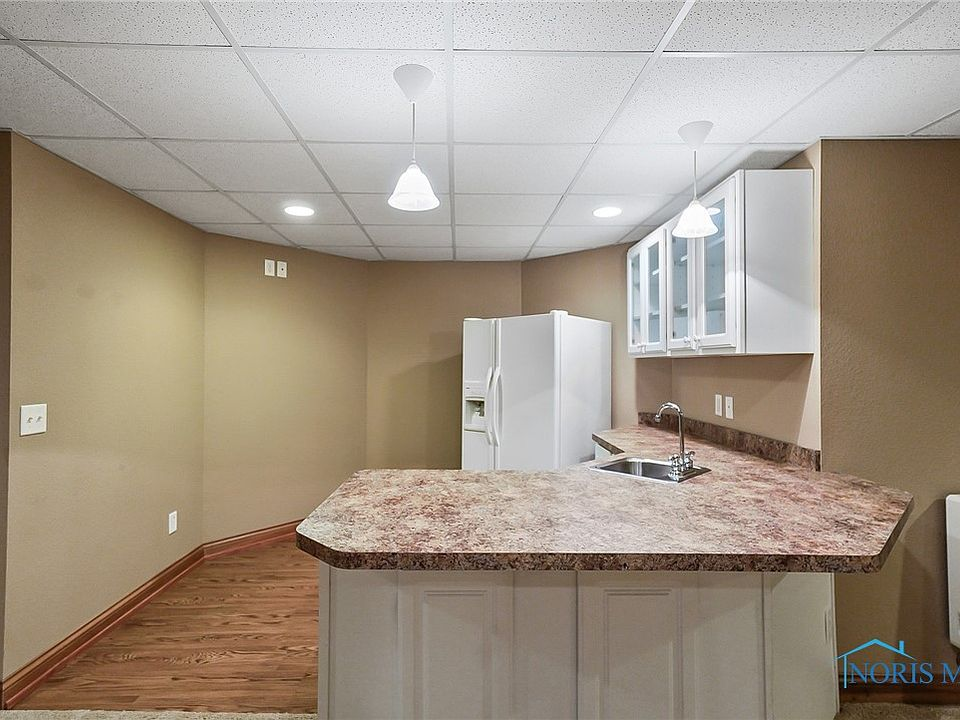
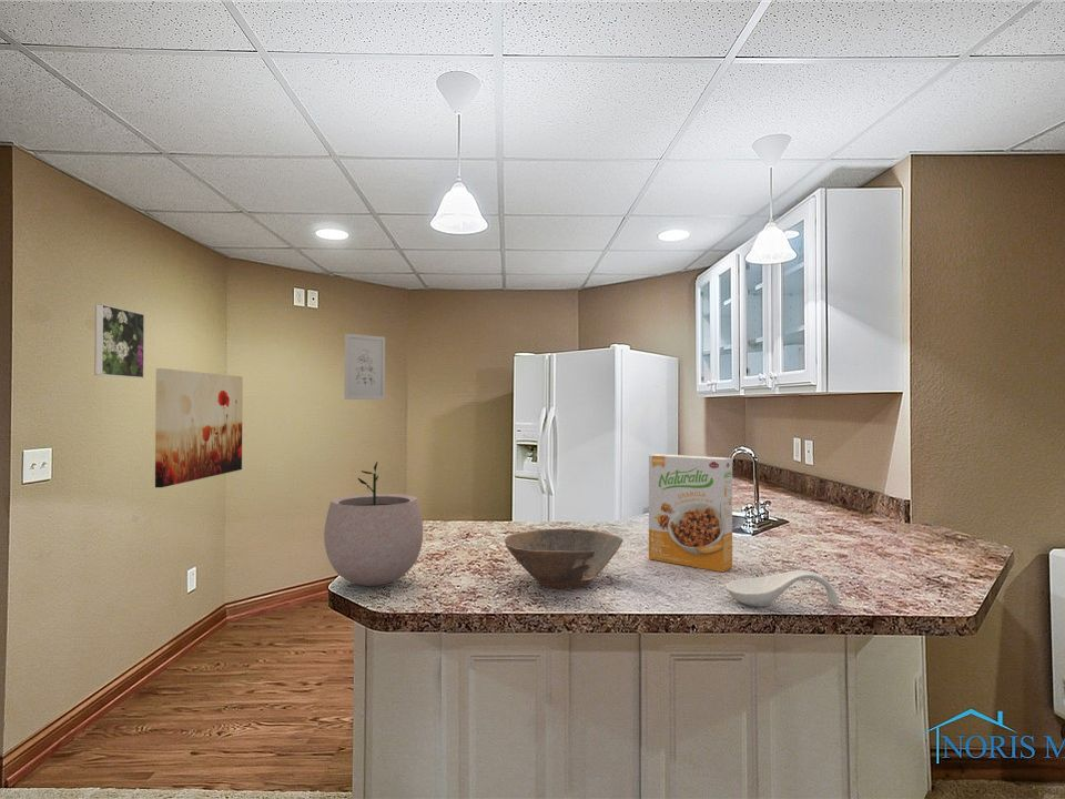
+ wall art (204, 425)
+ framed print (120, 343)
+ plant pot (374, 522)
+ wall art (365, 367)
+ spoon rest (780, 587)
+ bowl (562, 559)
+ cereal box (689, 509)
